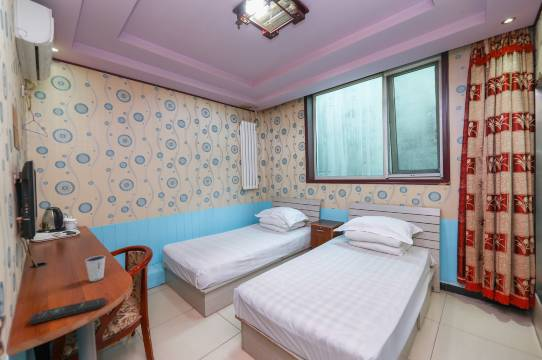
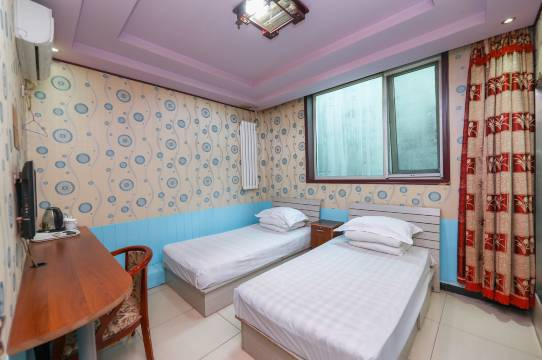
- dixie cup (95, 268)
- remote control (70, 309)
